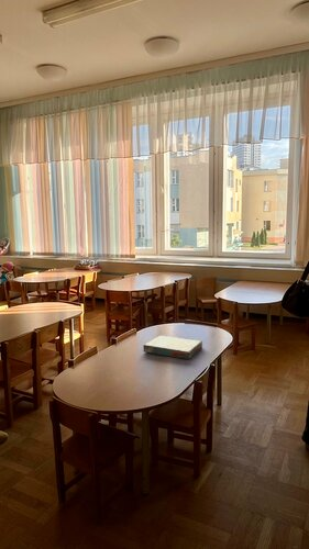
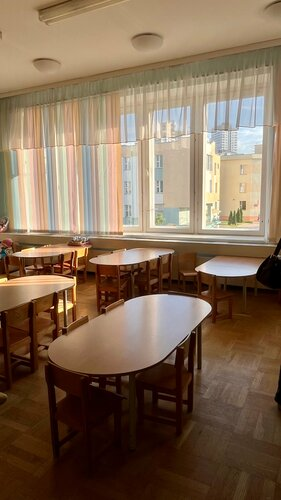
- board game (173, 346)
